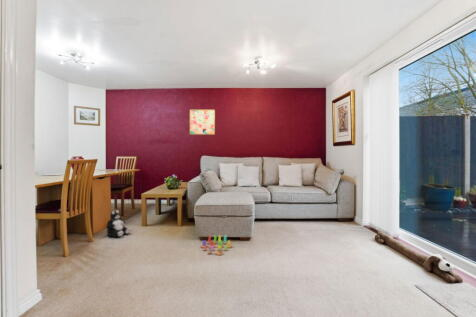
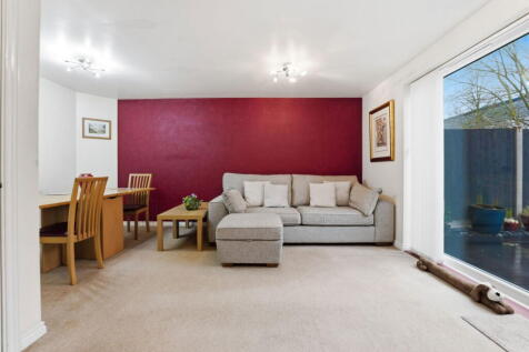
- wall art (202, 122)
- plush toy (117, 222)
- stacking toy (215, 243)
